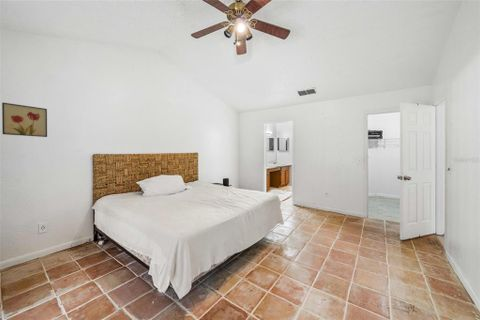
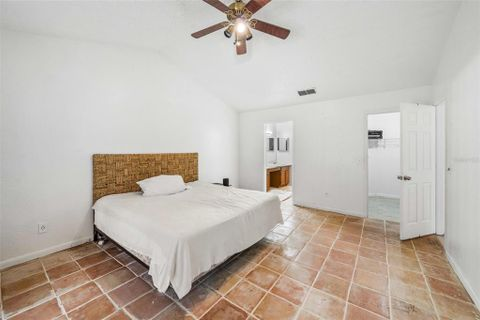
- wall art (25, 120)
